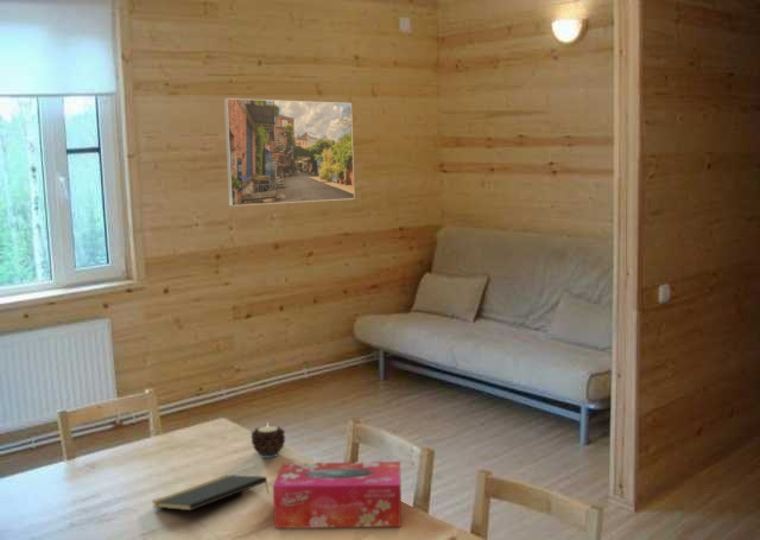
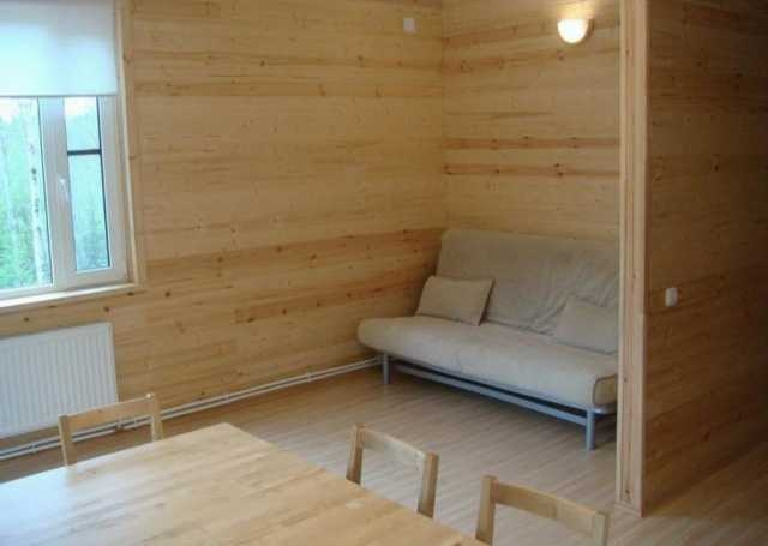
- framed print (292, 152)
- tissue box (338, 494)
- notepad (210, 491)
- candle (267, 438)
